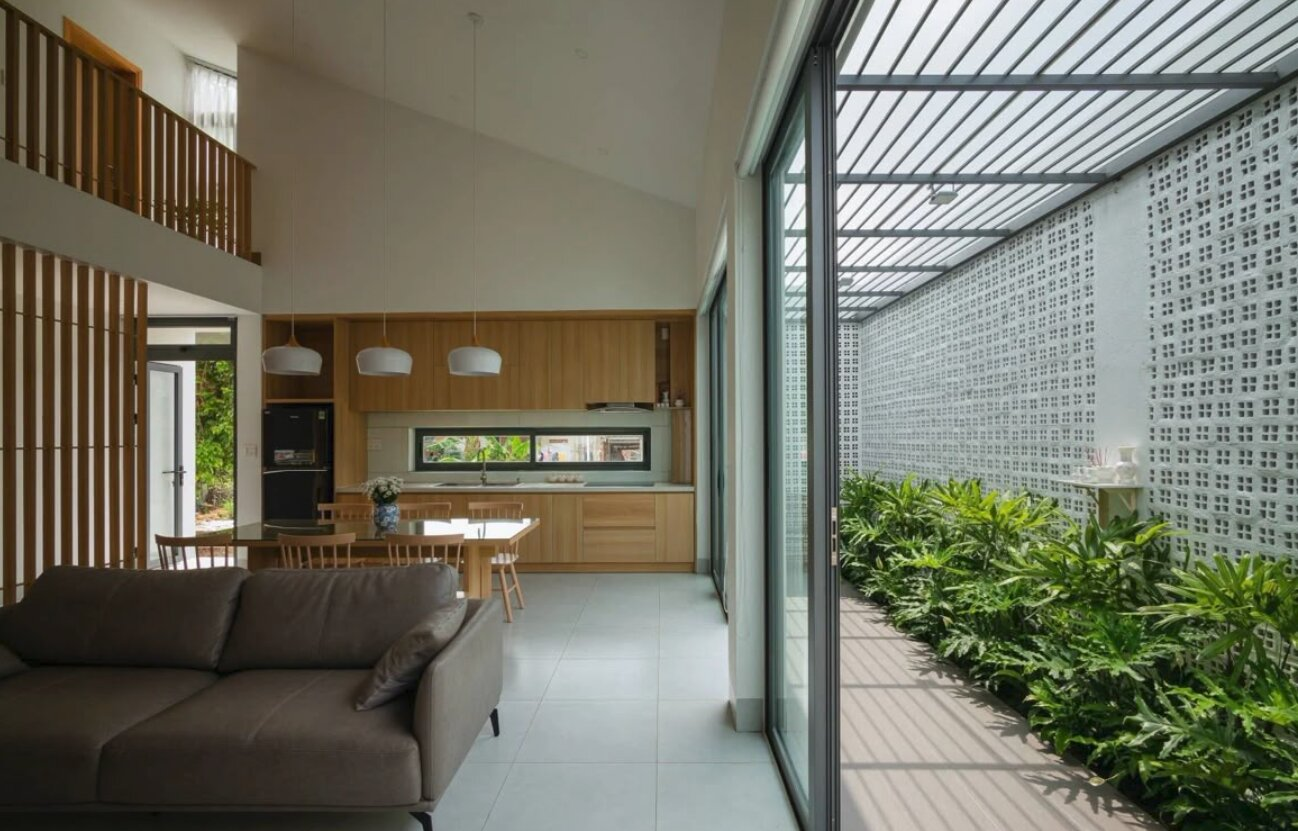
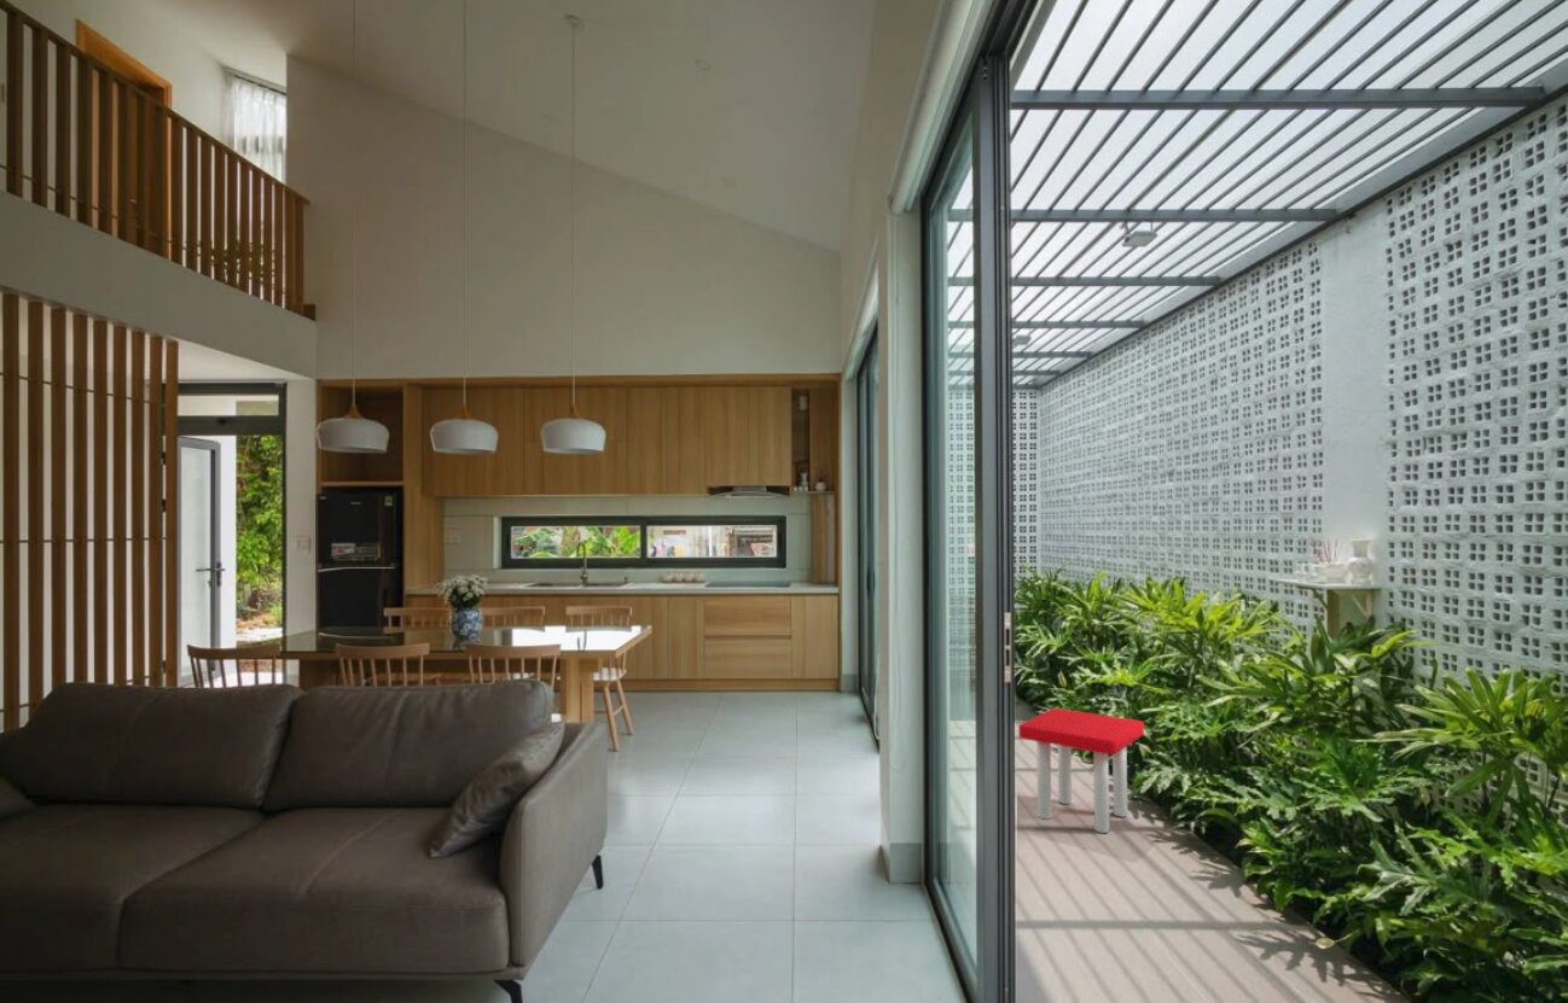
+ stool (1070, 769)
